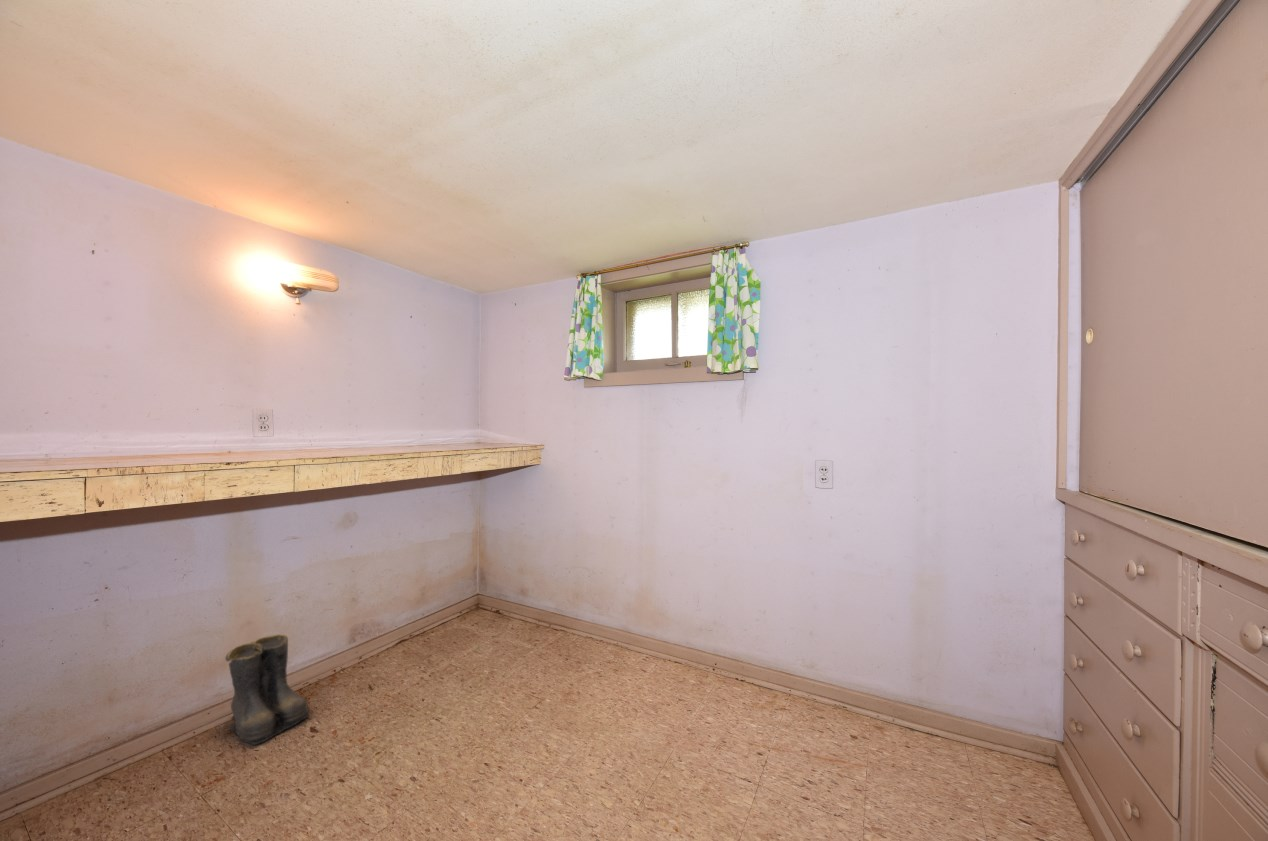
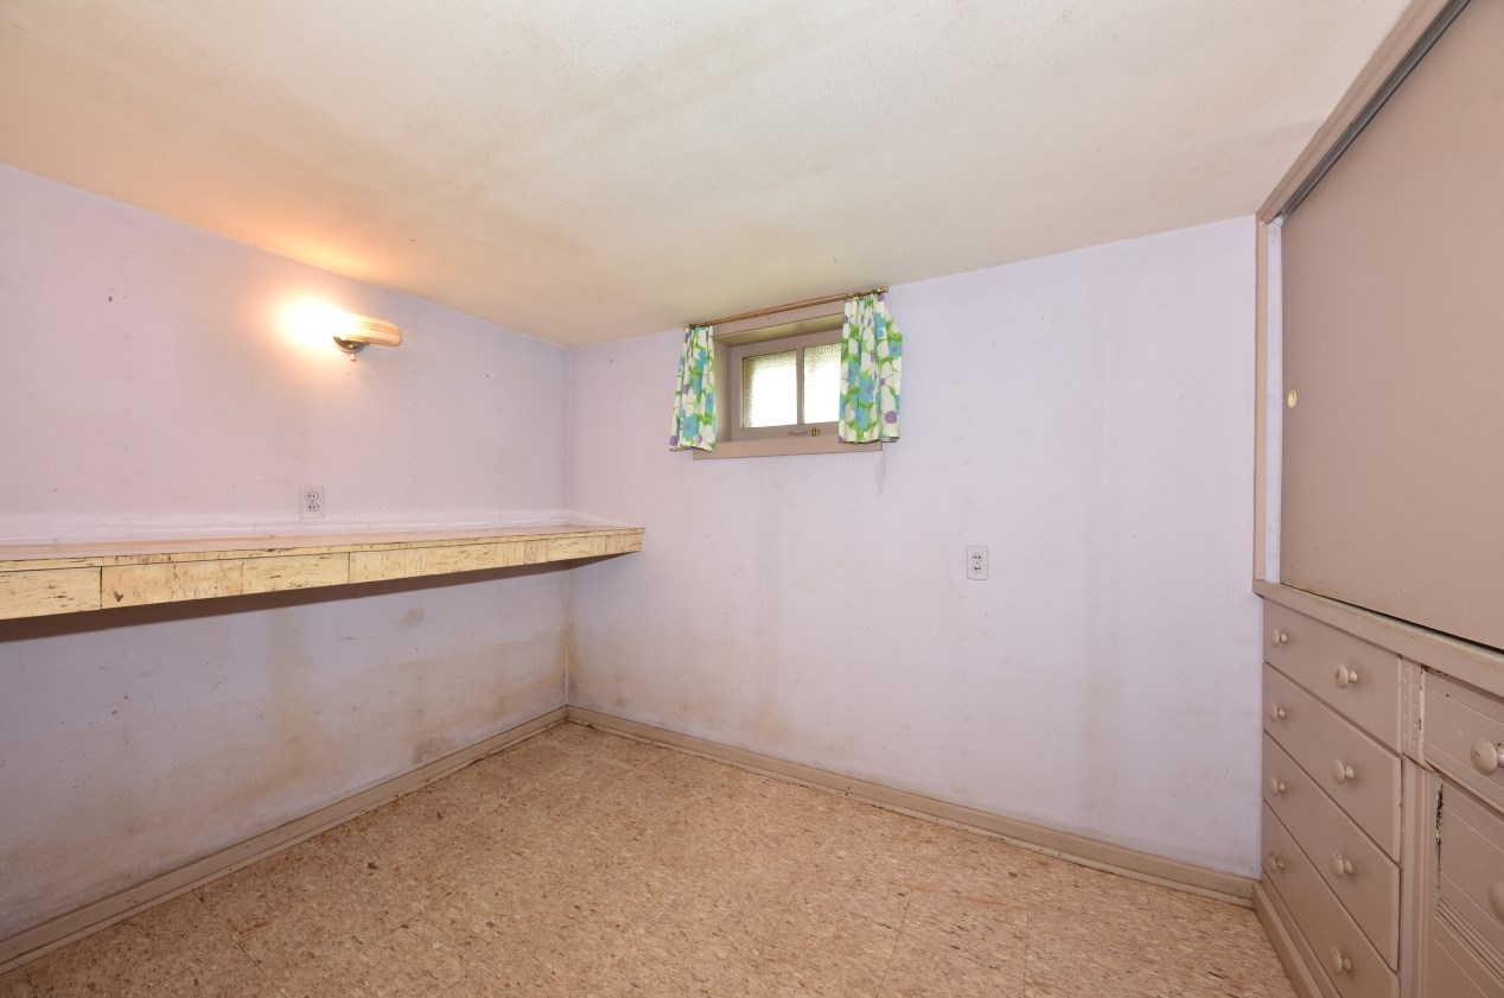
- boots (266, 684)
